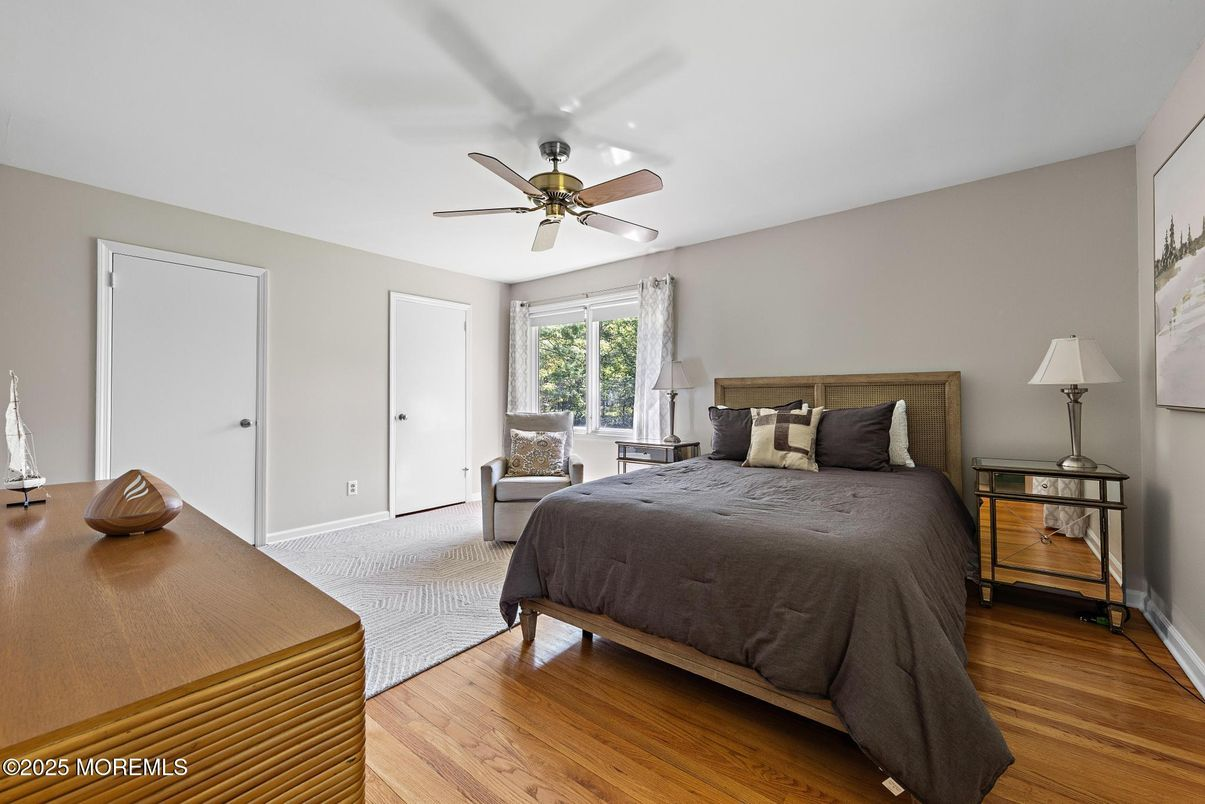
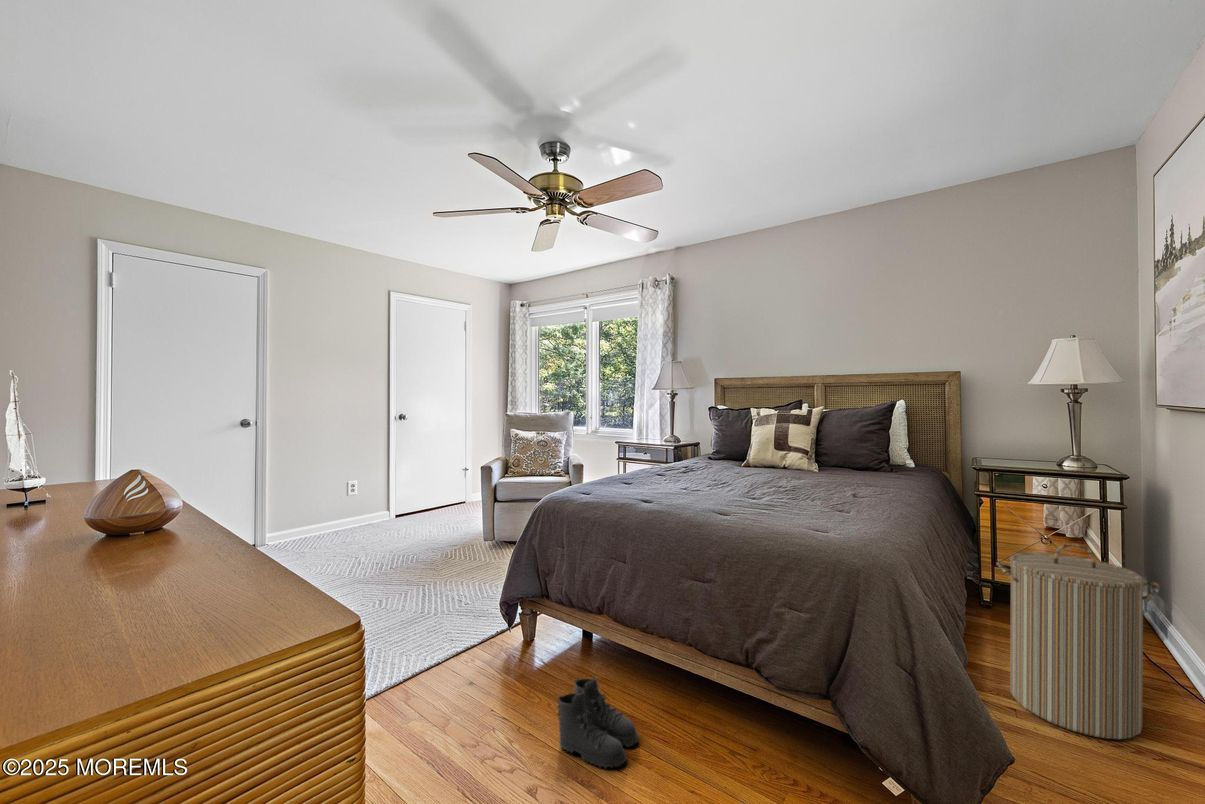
+ boots (597, 715)
+ laundry hamper (1071, 626)
